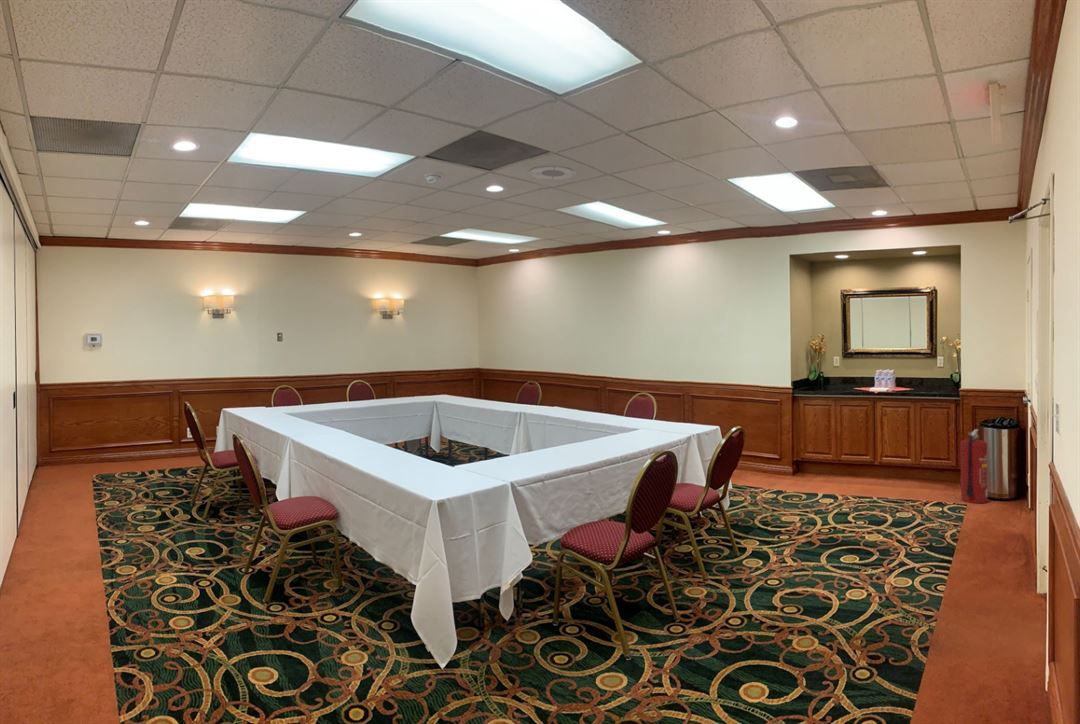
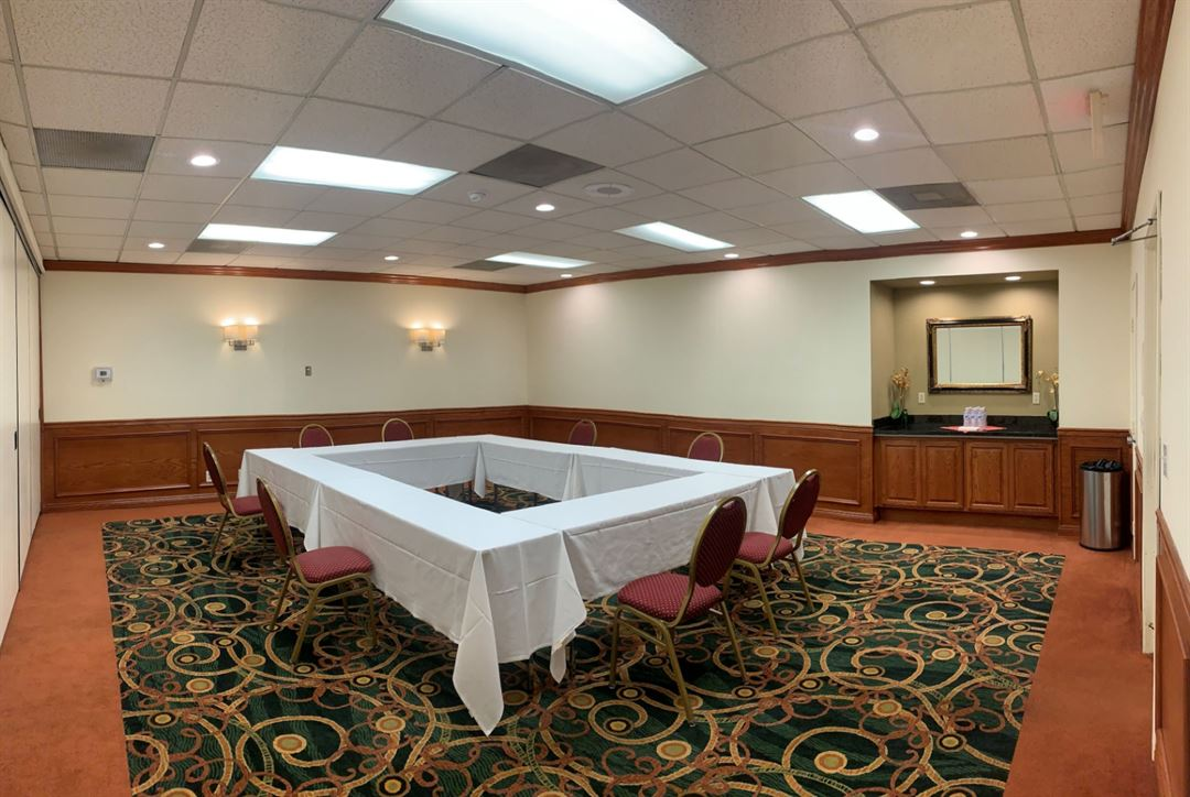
- fire extinguisher (972, 465)
